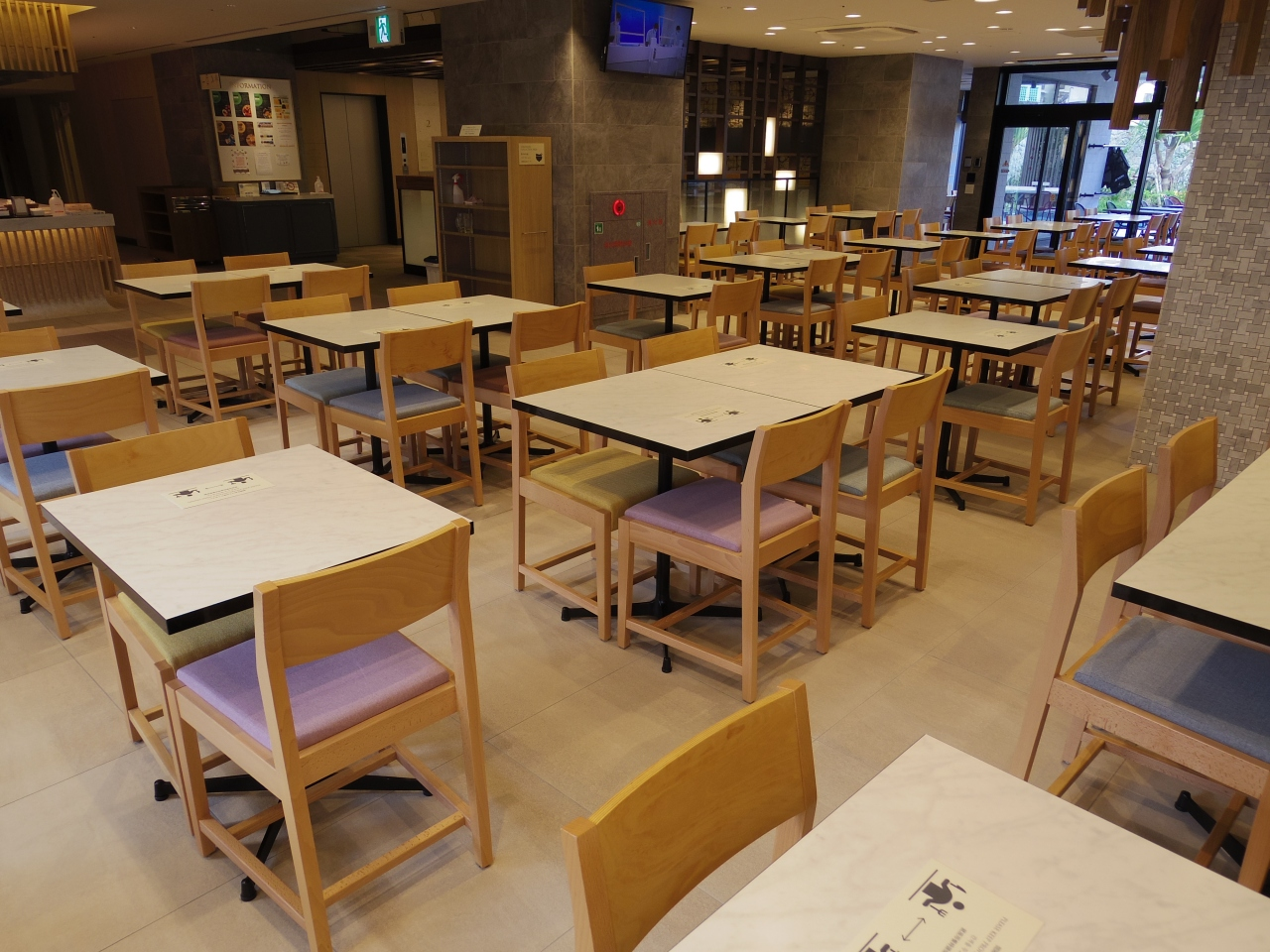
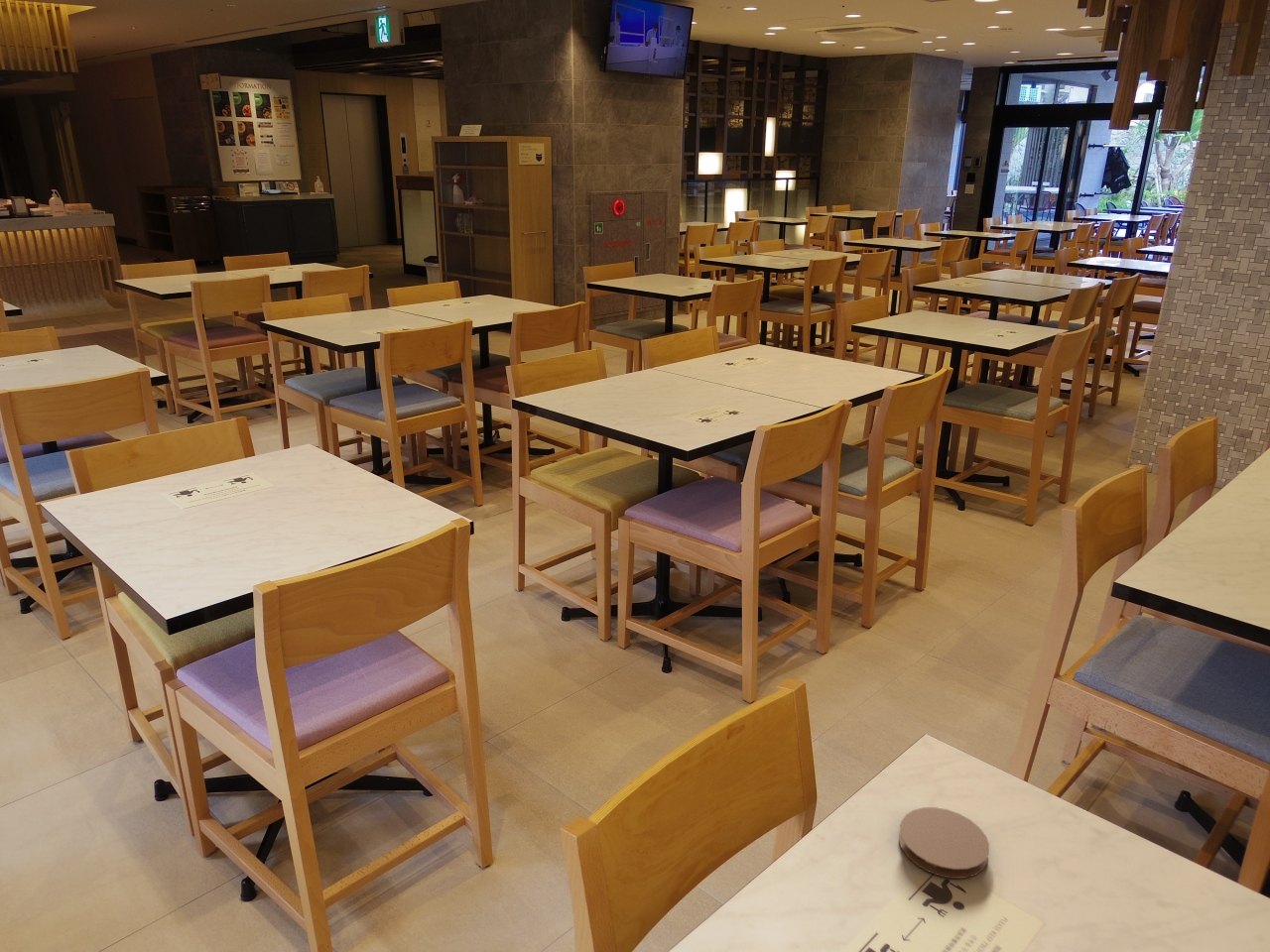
+ coaster (943, 841)
